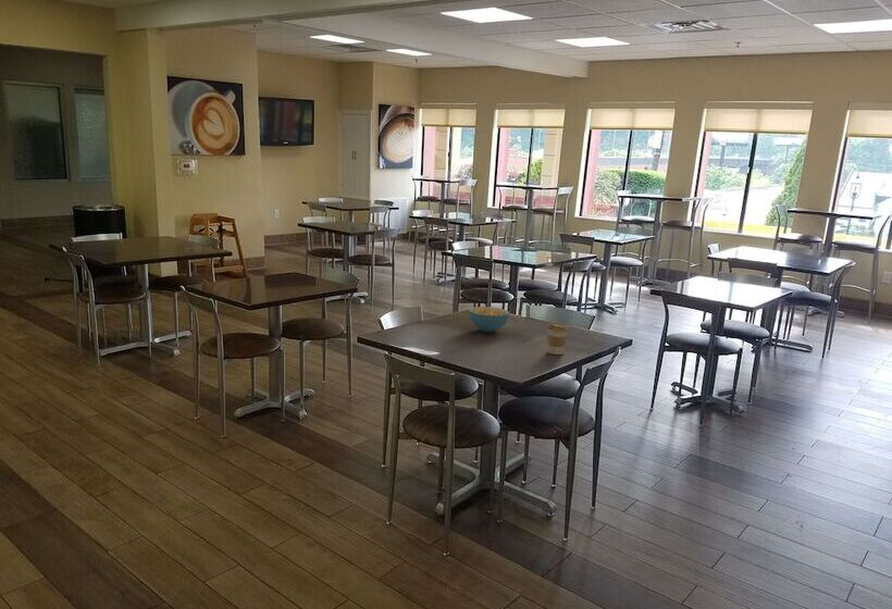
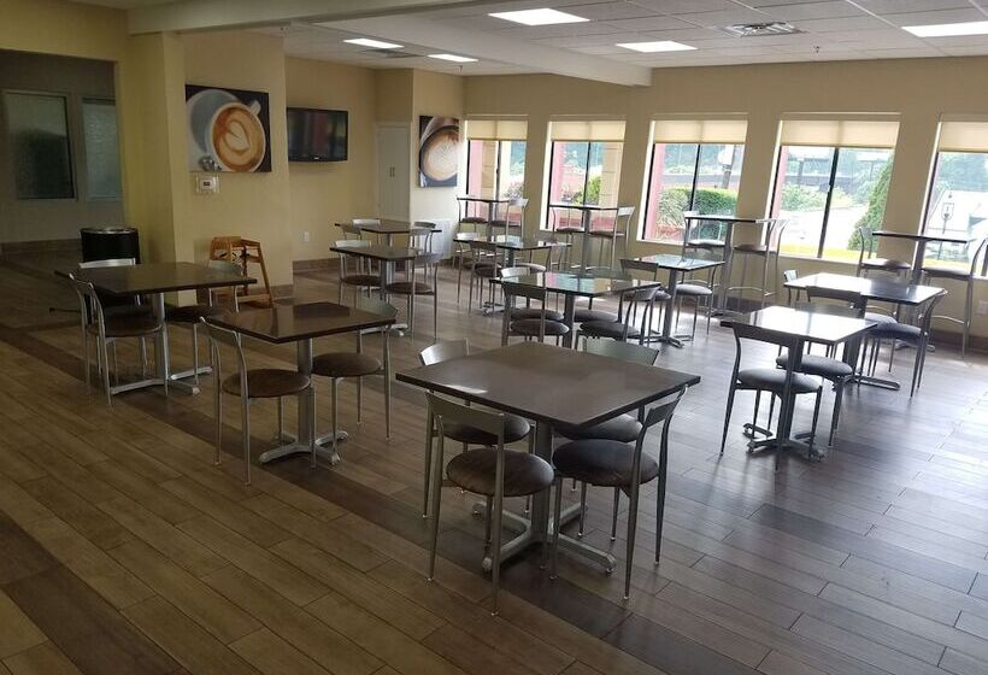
- cereal bowl (488, 320)
- coffee cup (556, 337)
